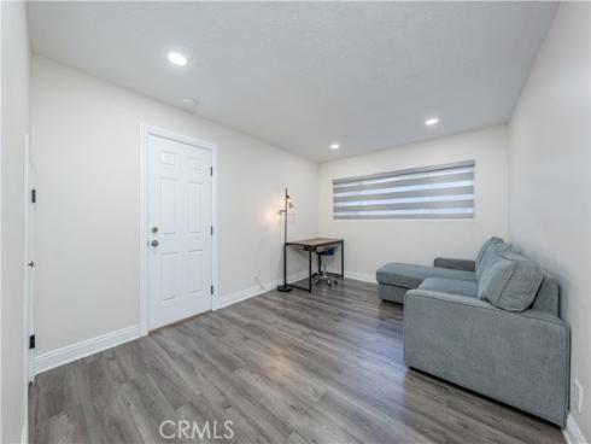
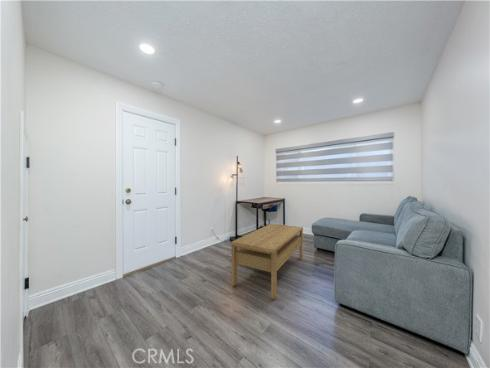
+ coffee table (272, 251)
